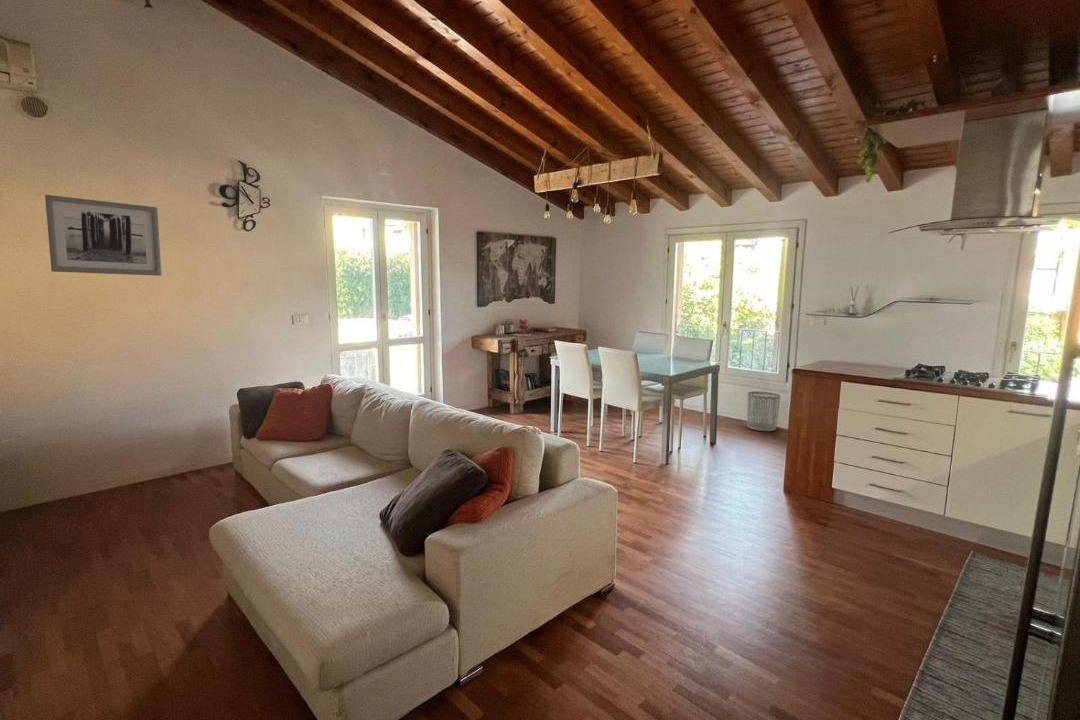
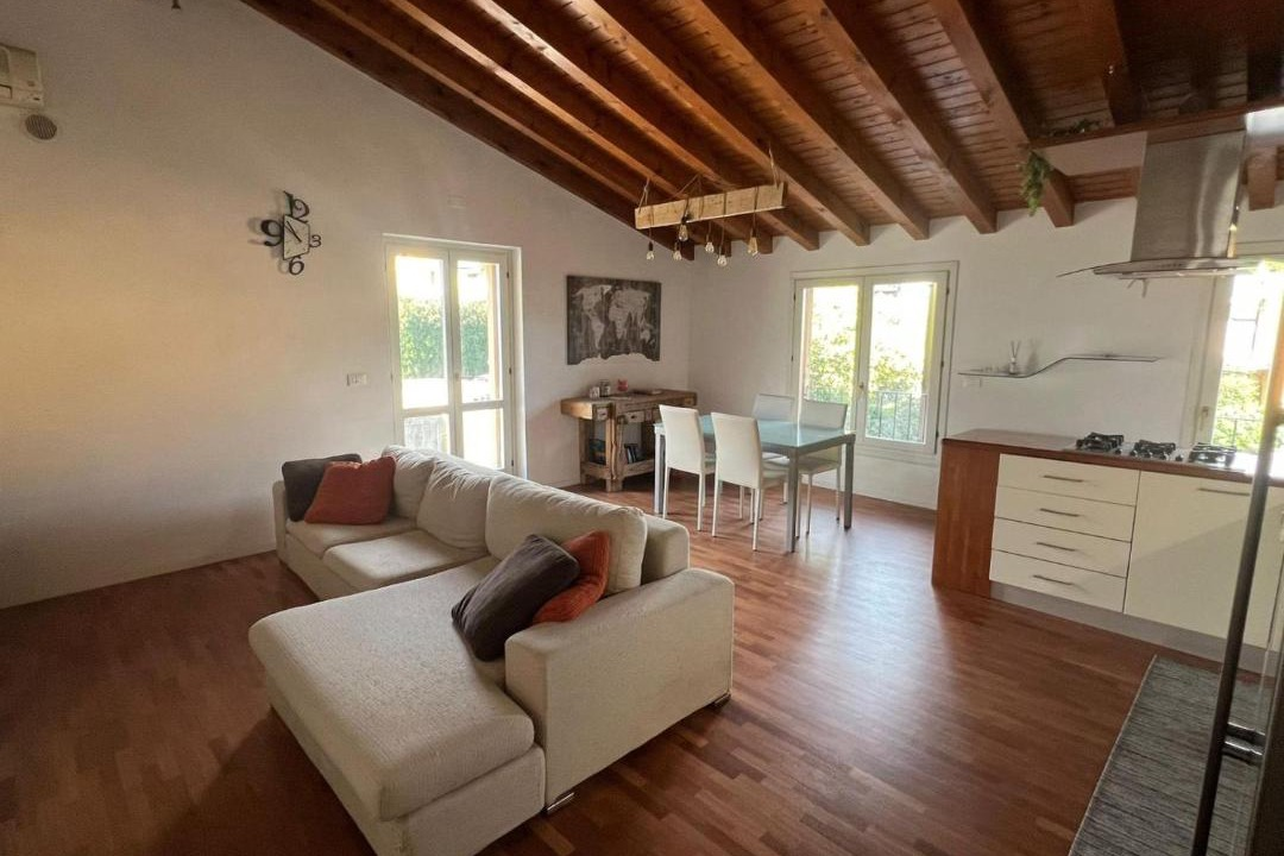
- waste bin (762, 411)
- wall art (107, 237)
